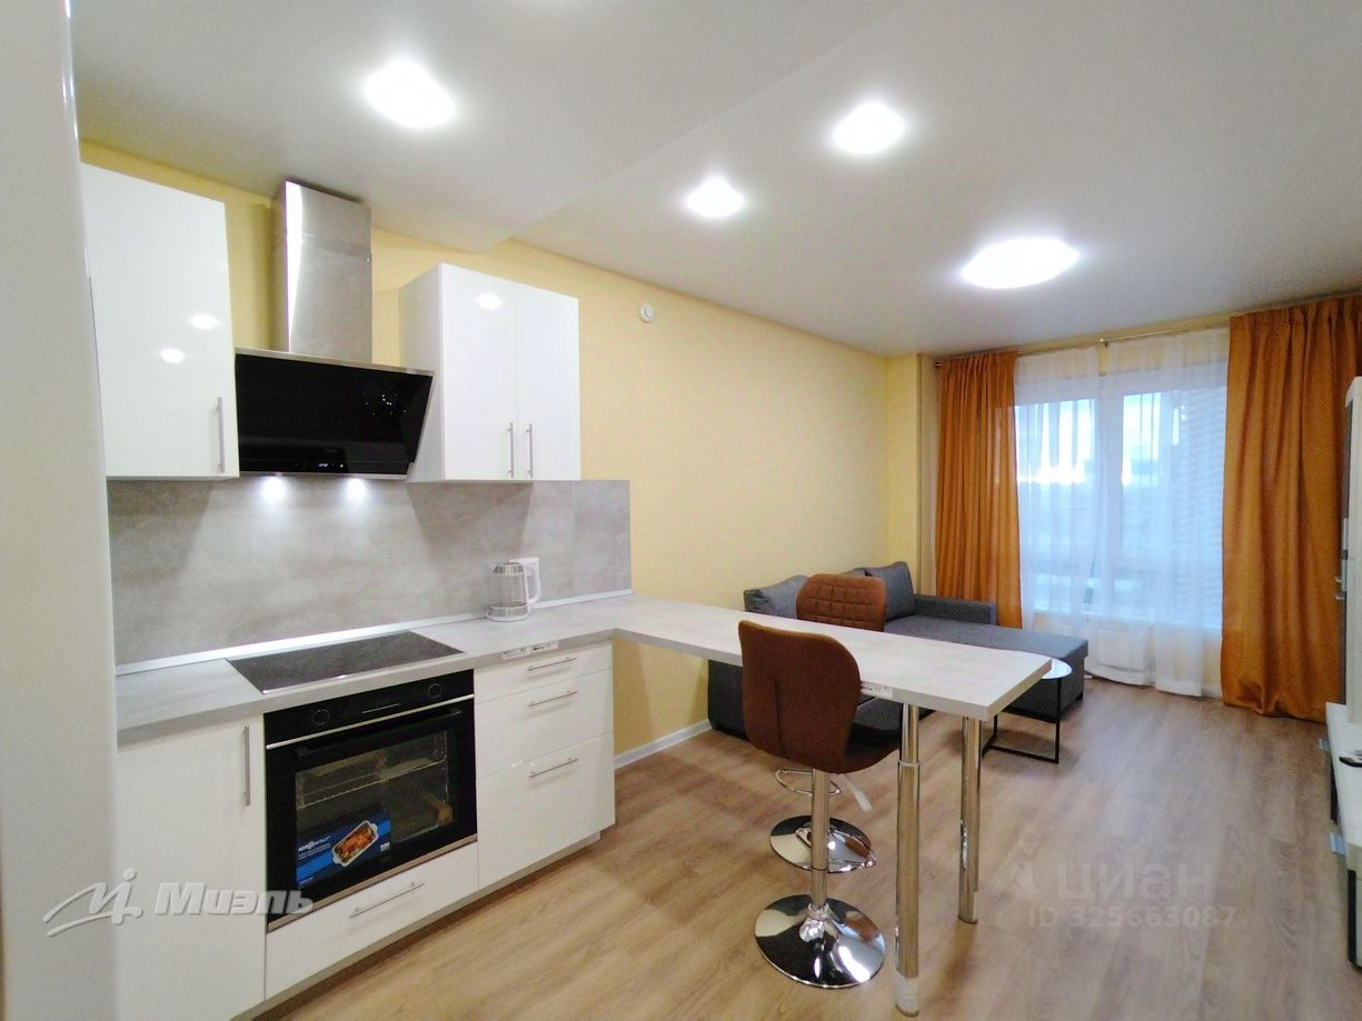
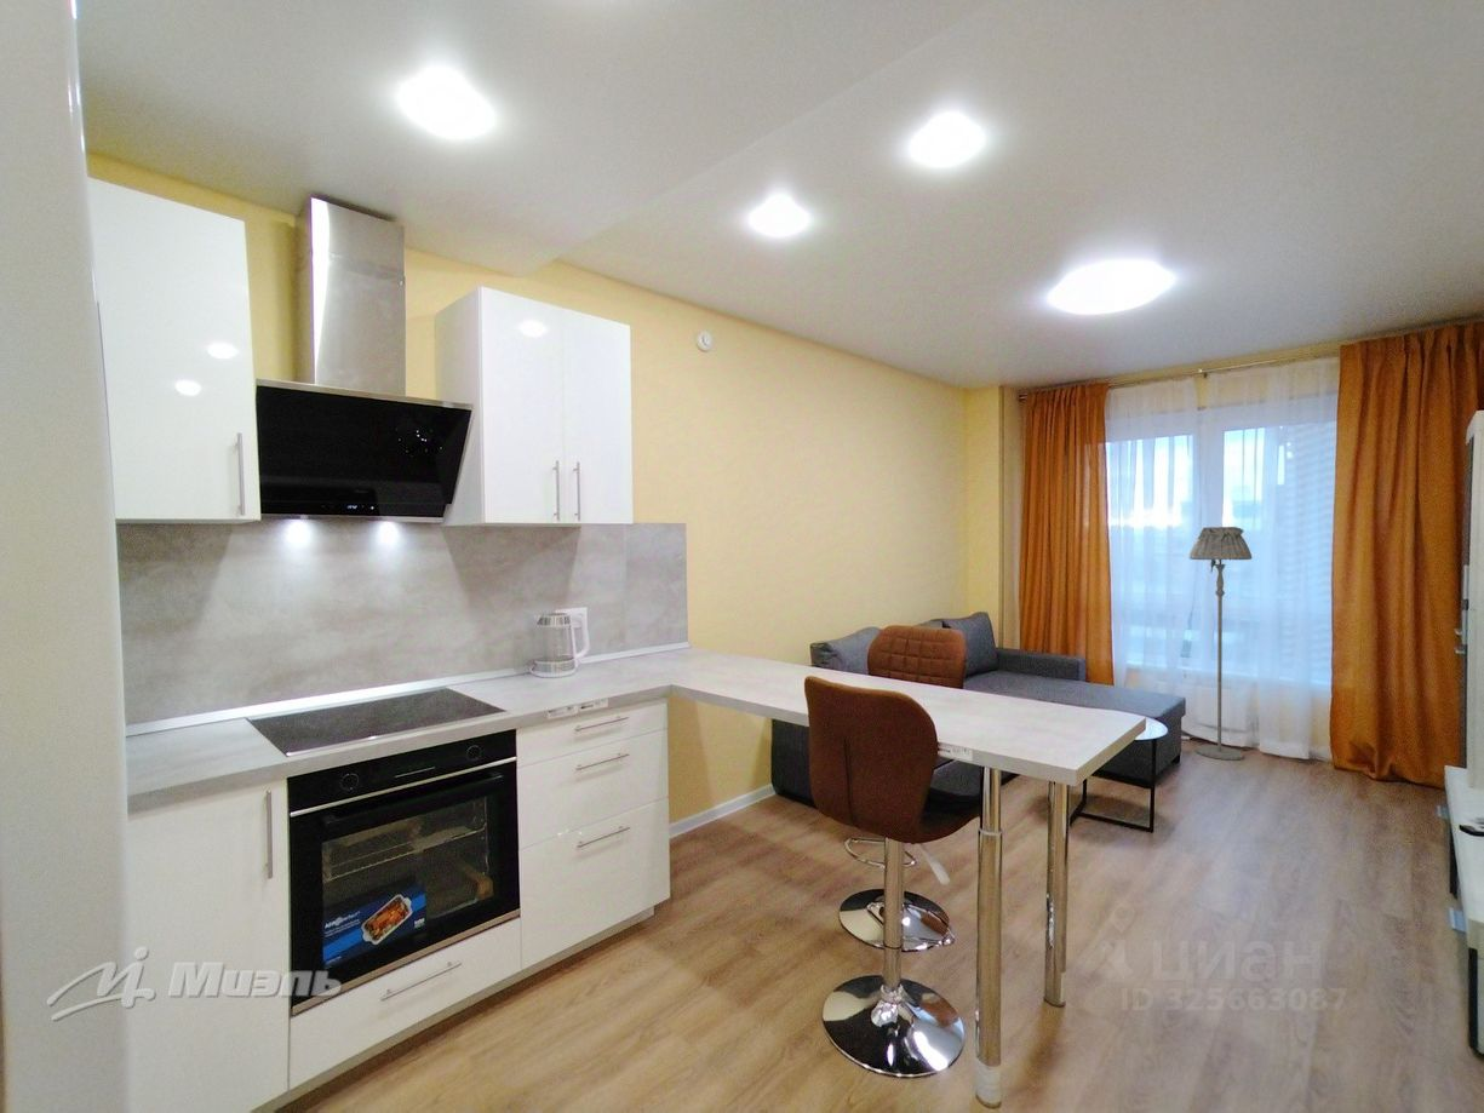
+ floor lamp (1219, 641)
